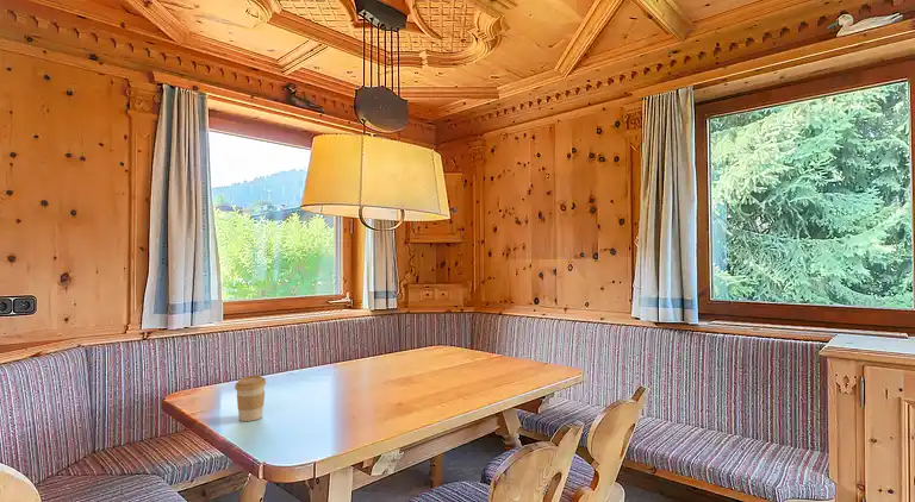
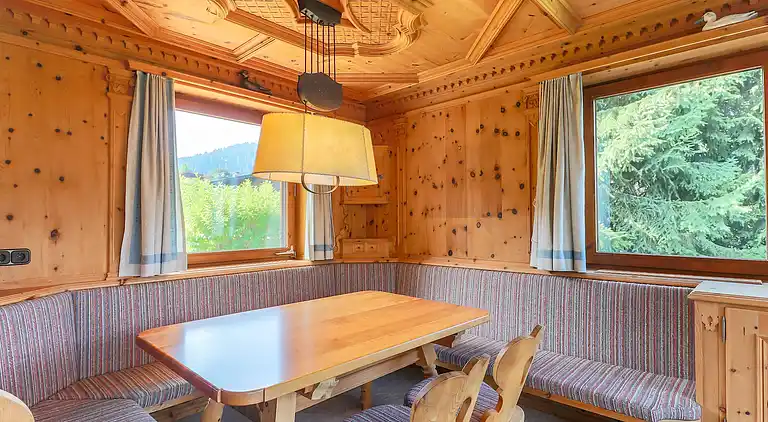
- coffee cup (250, 397)
